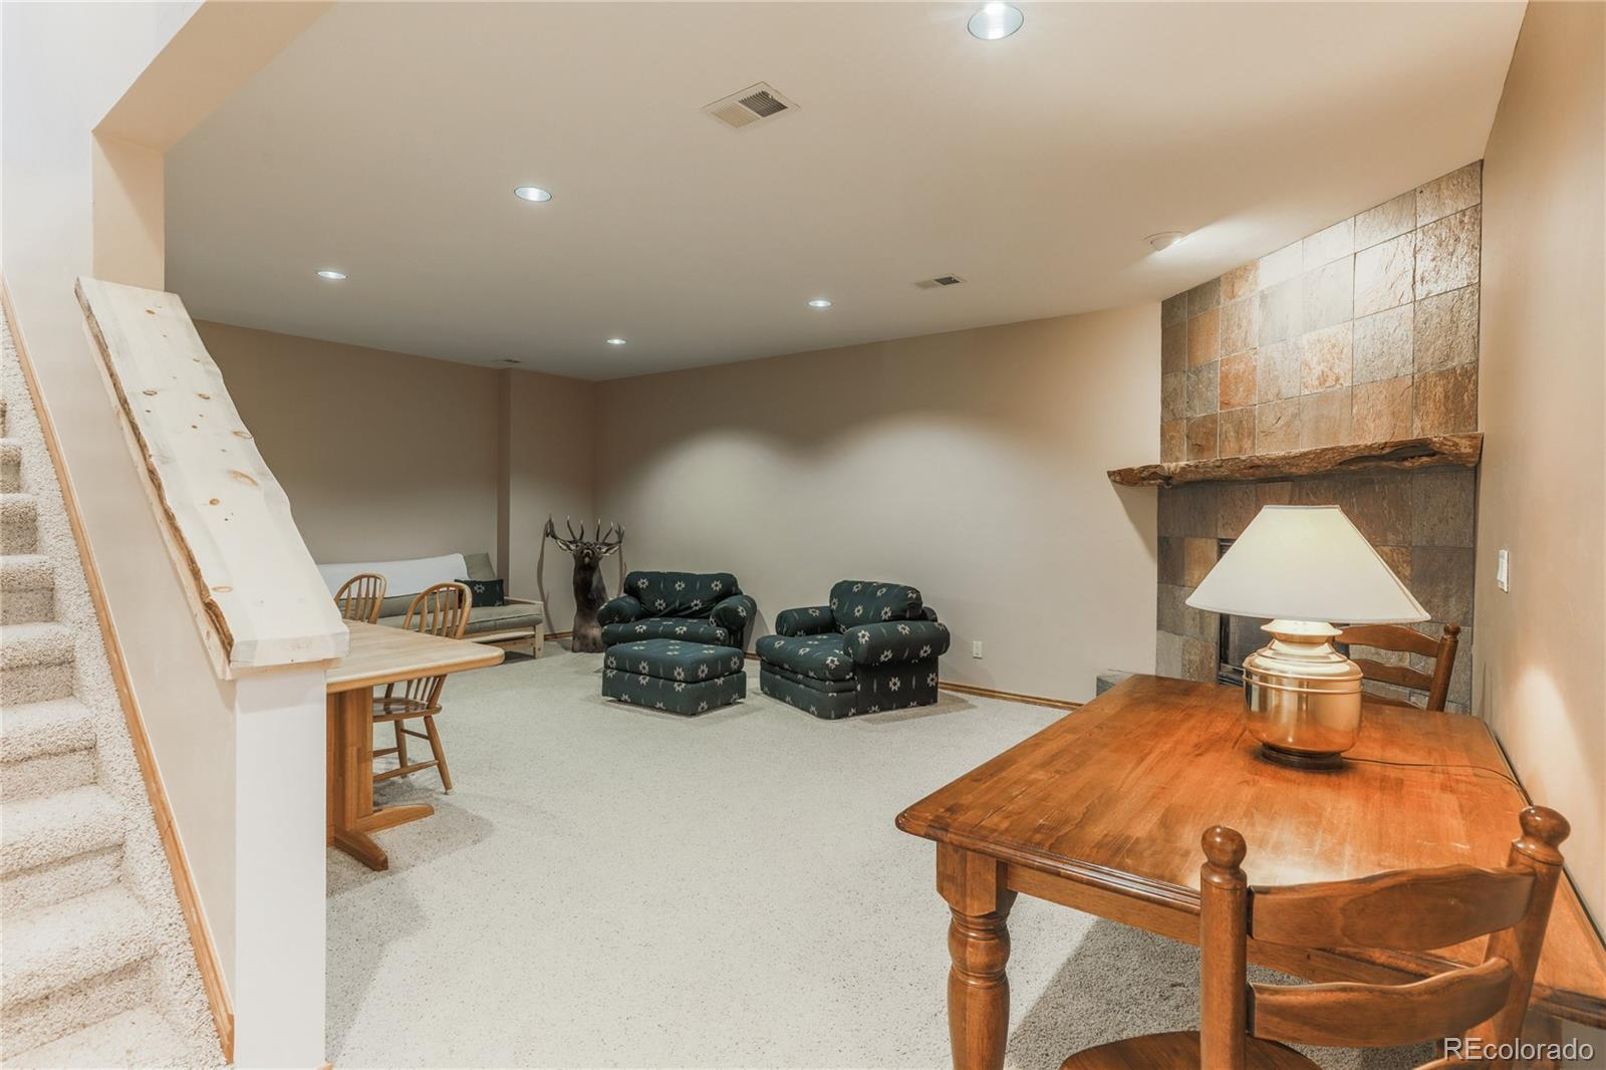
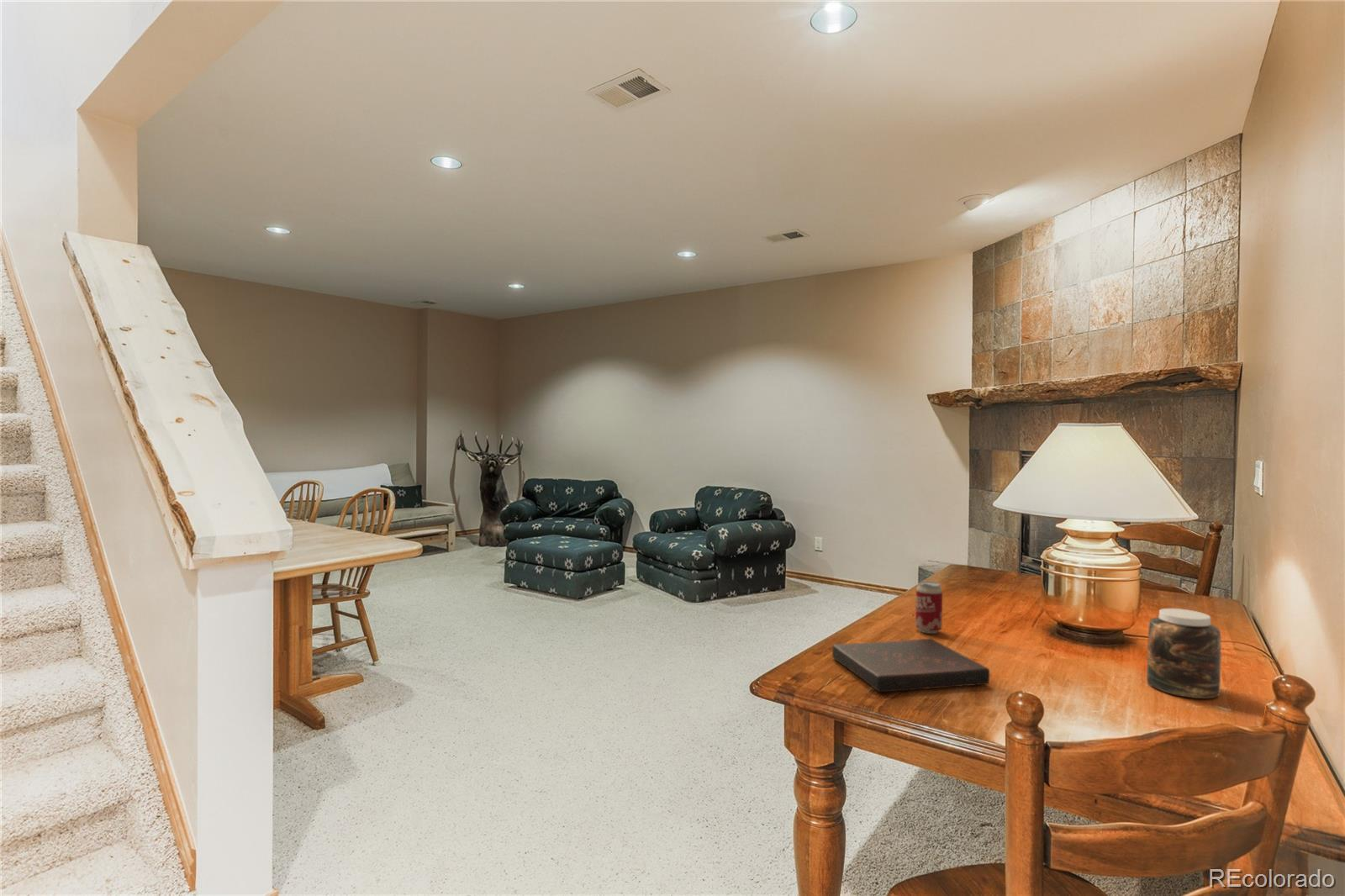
+ jar (1183, 651)
+ beverage can (929, 607)
+ book (907, 663)
